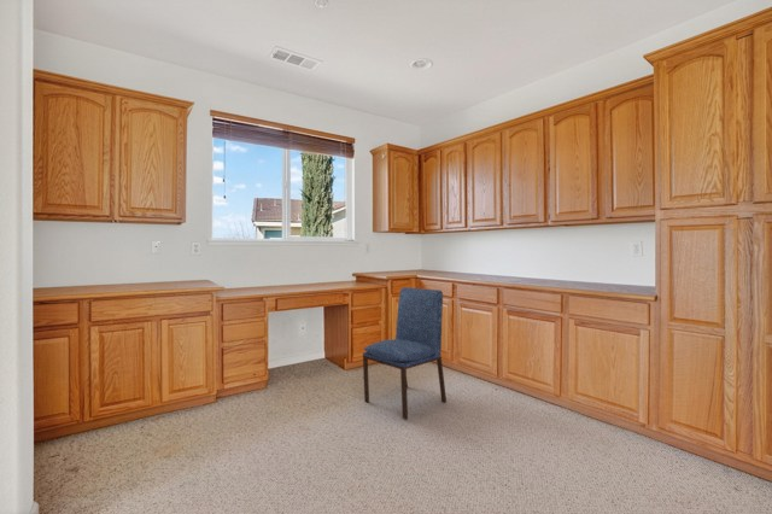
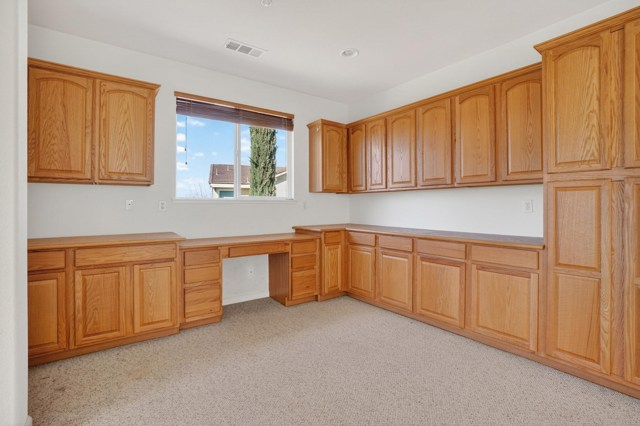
- dining chair (404, 345)
